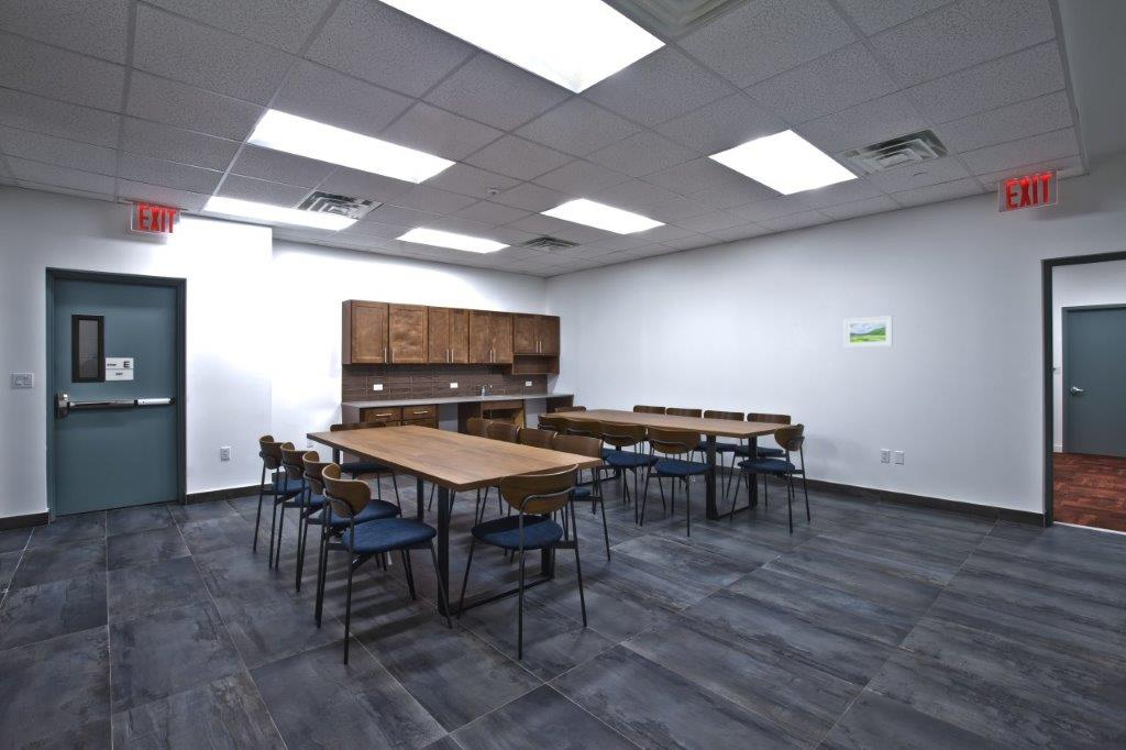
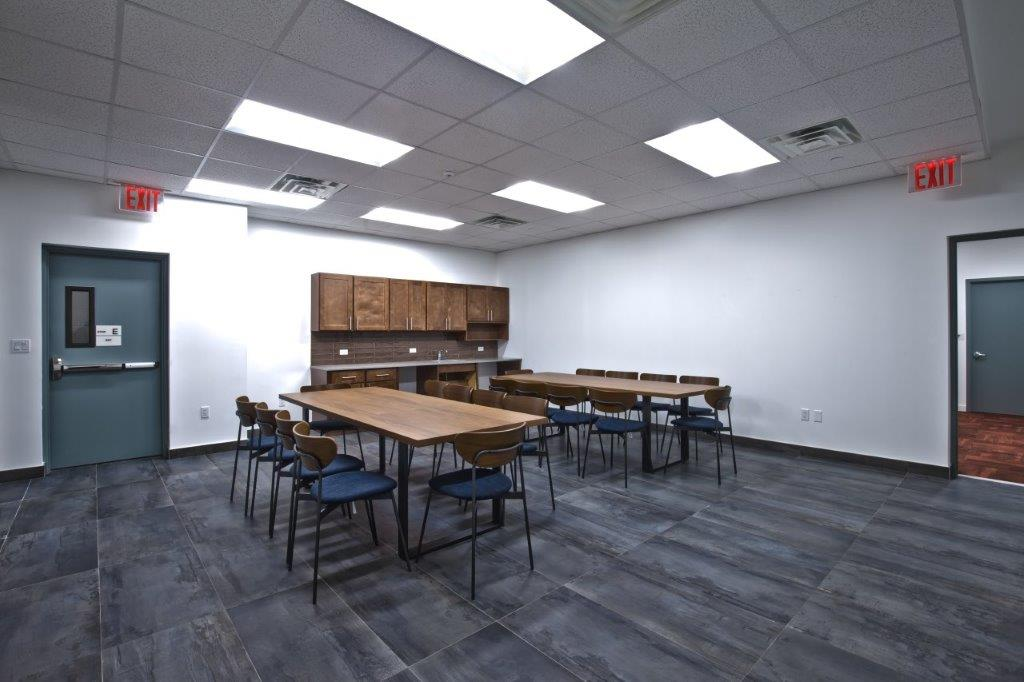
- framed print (868, 332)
